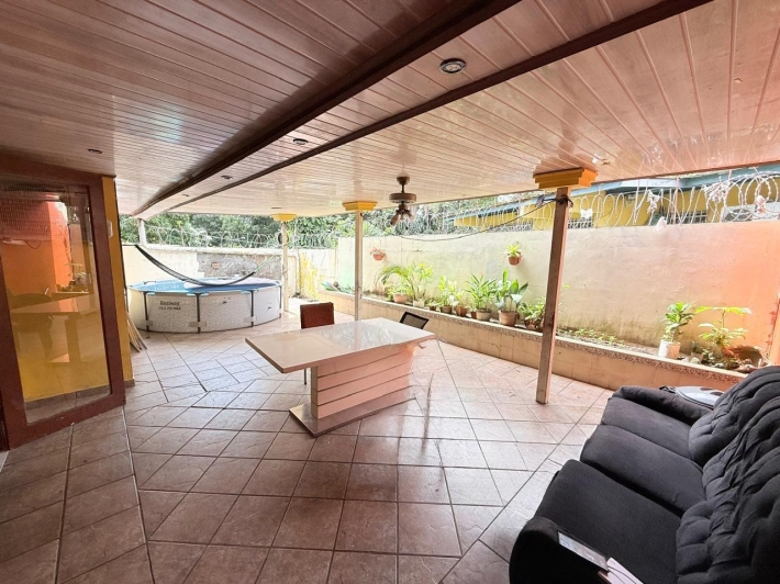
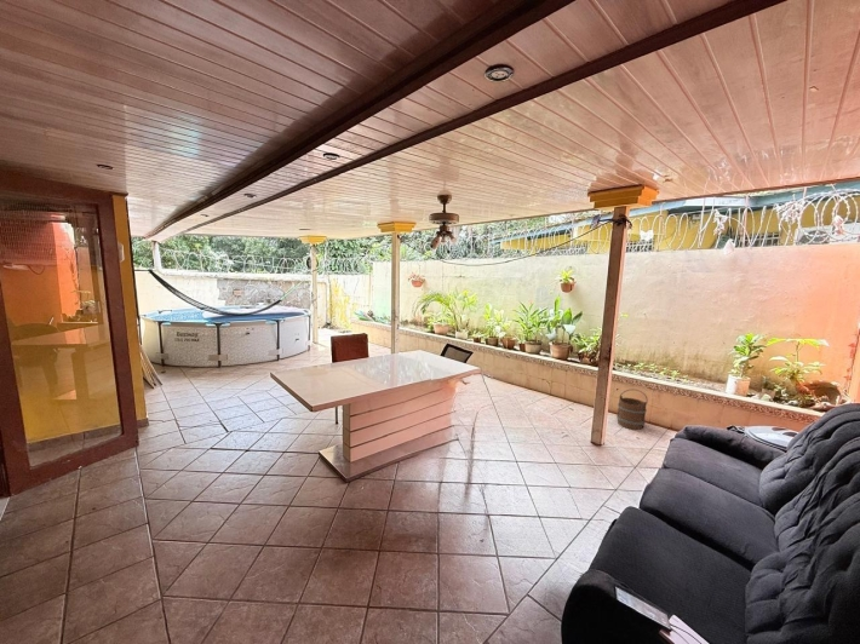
+ bucket (631, 408)
